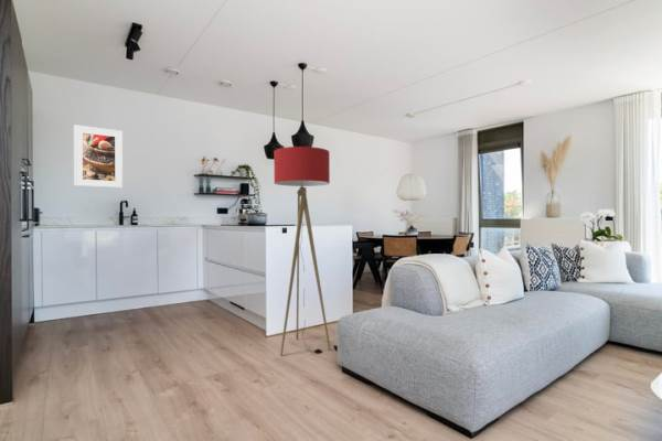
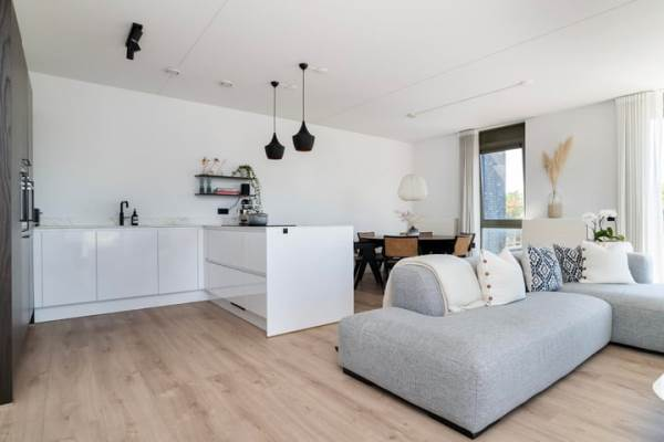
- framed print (98, 157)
- floor lamp (300, 249)
